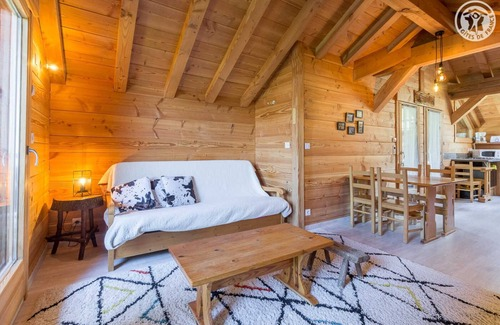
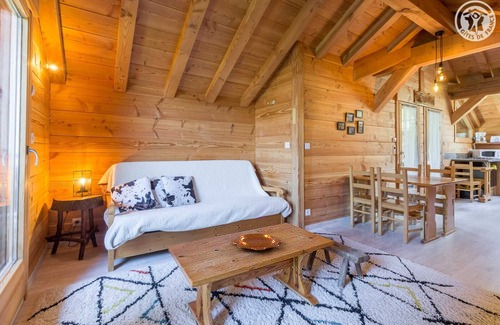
+ decorative bowl (256, 241)
